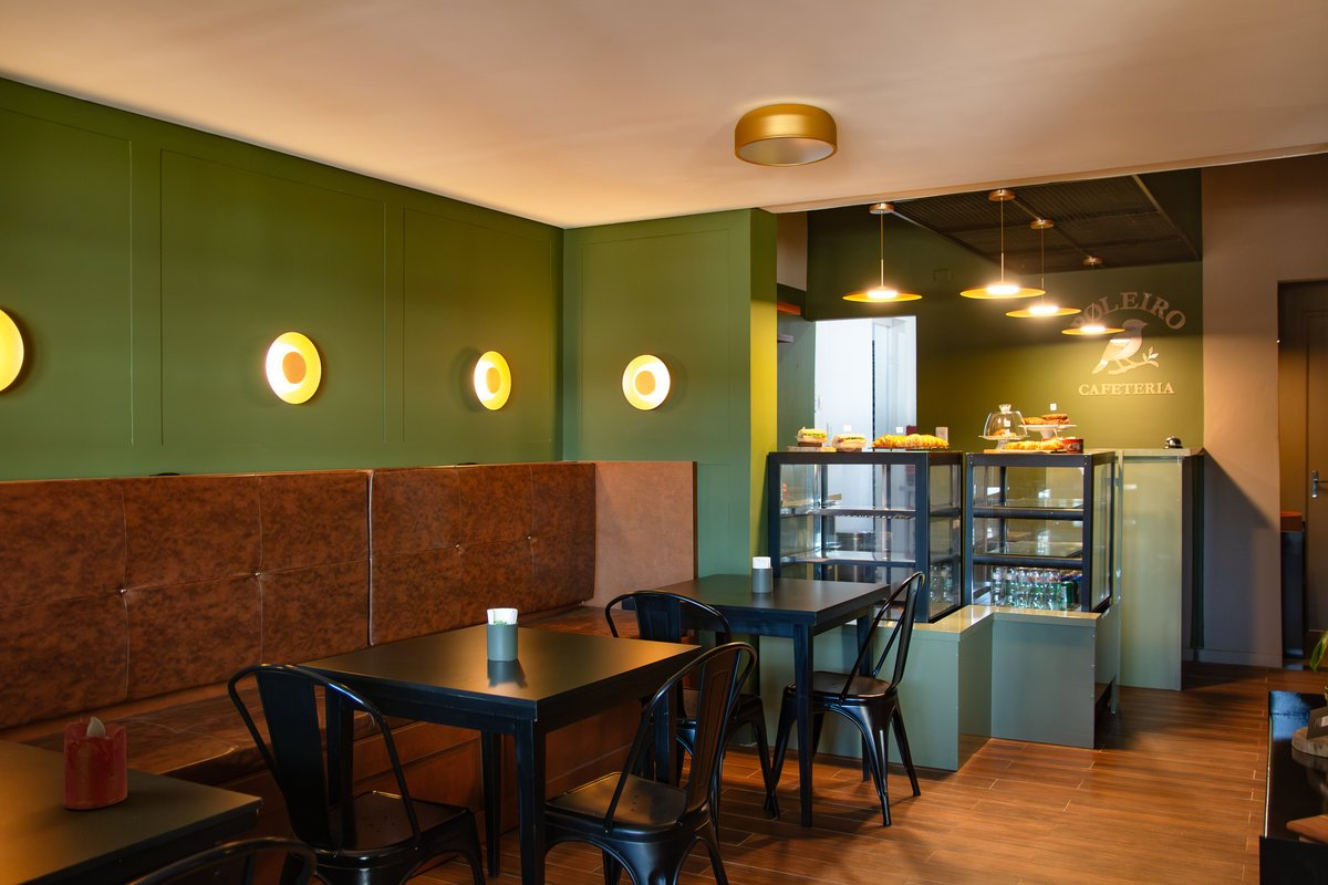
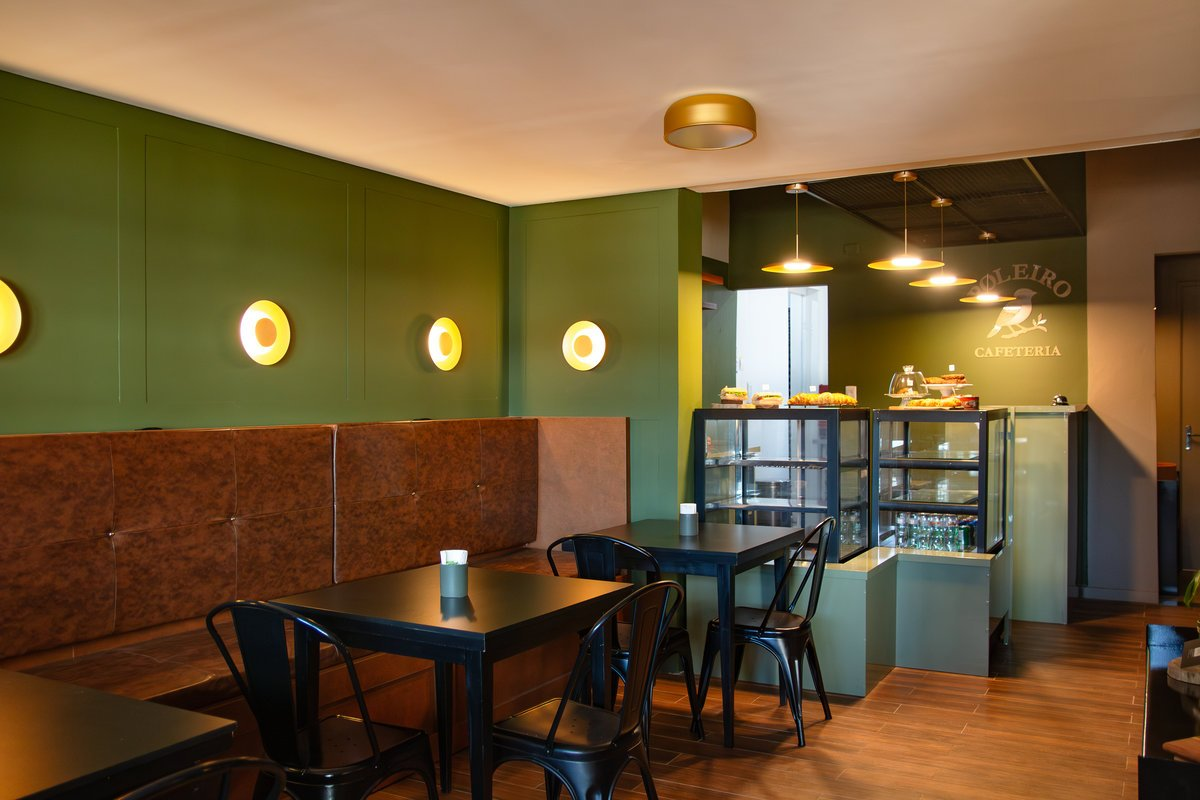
- candle (95, 758)
